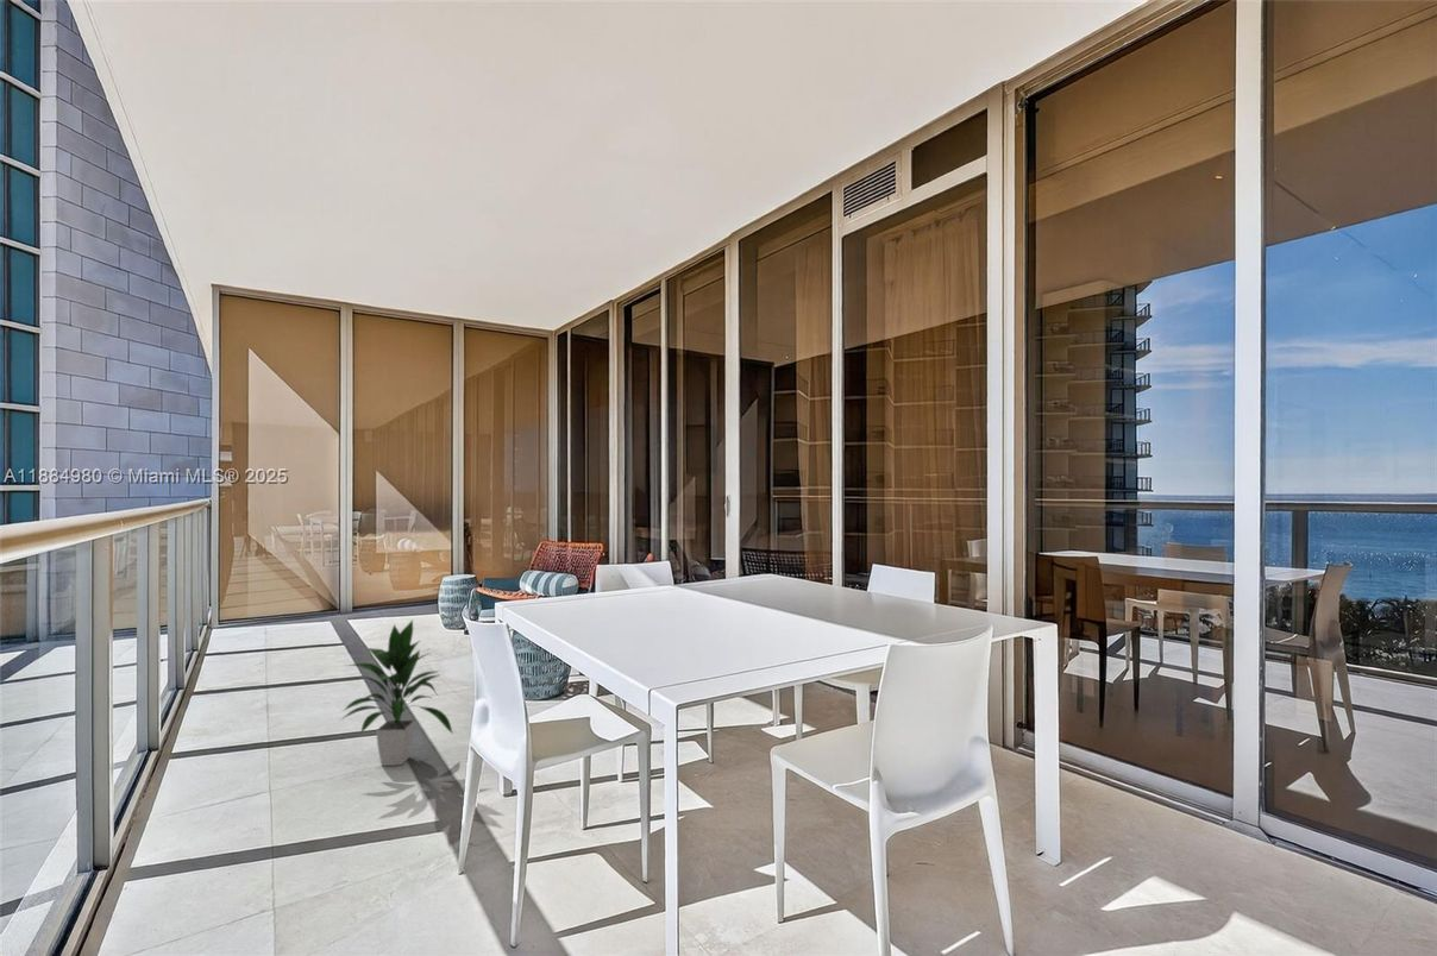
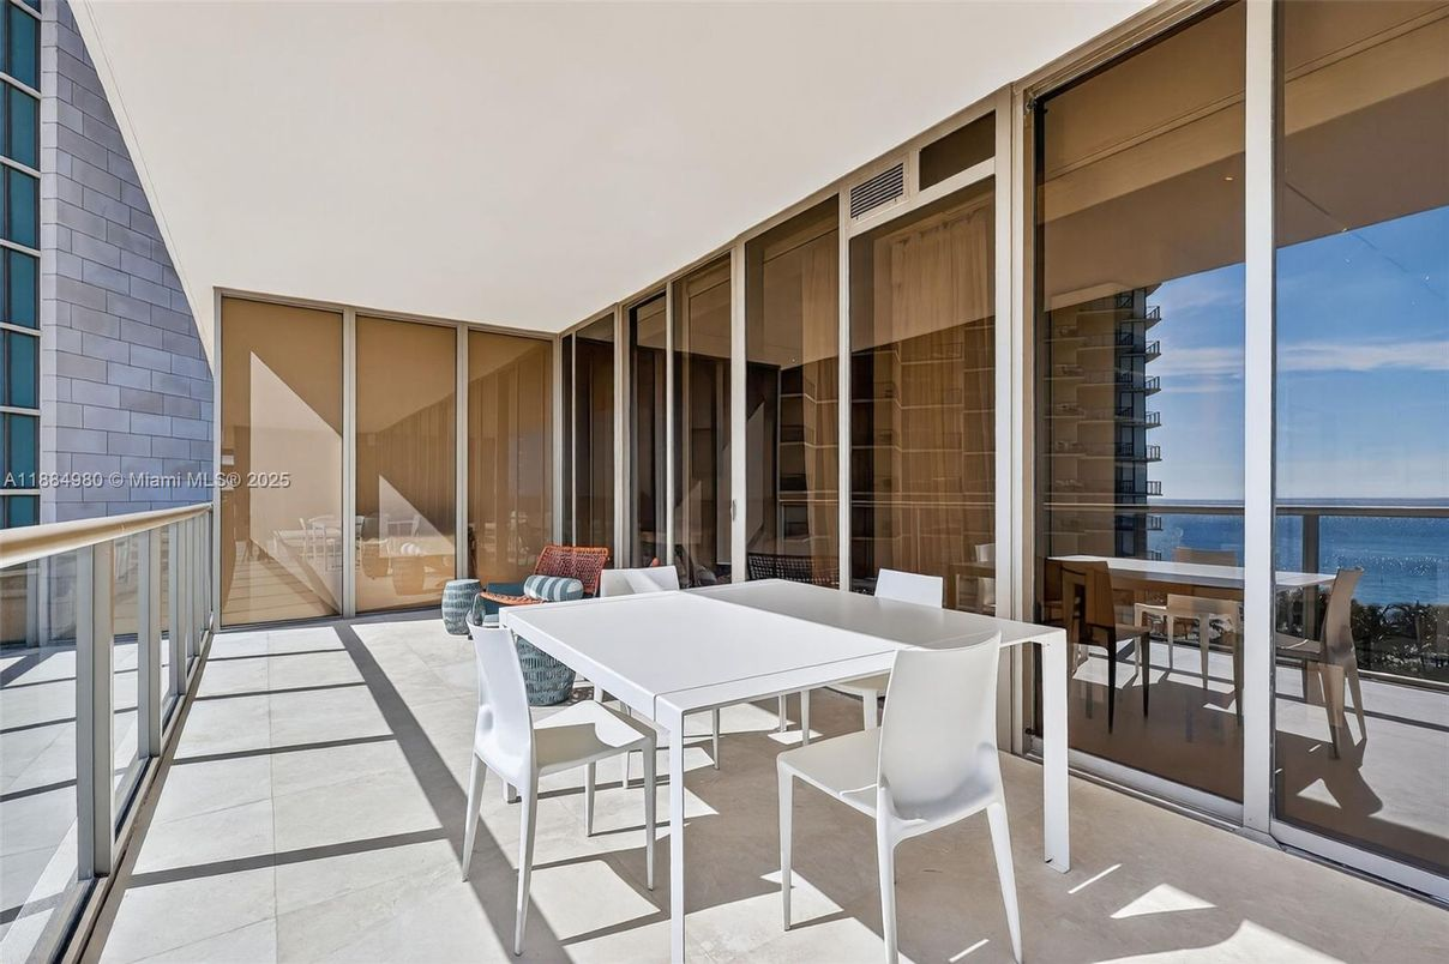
- indoor plant (399, 693)
